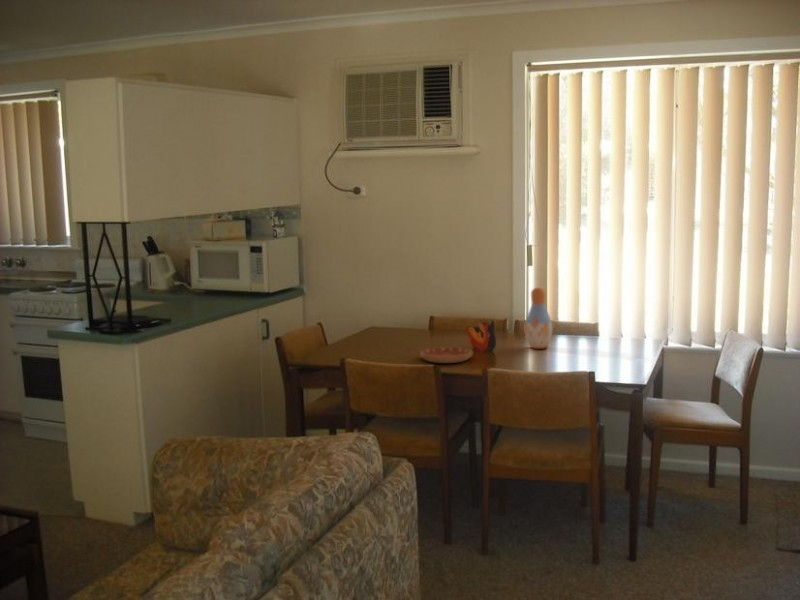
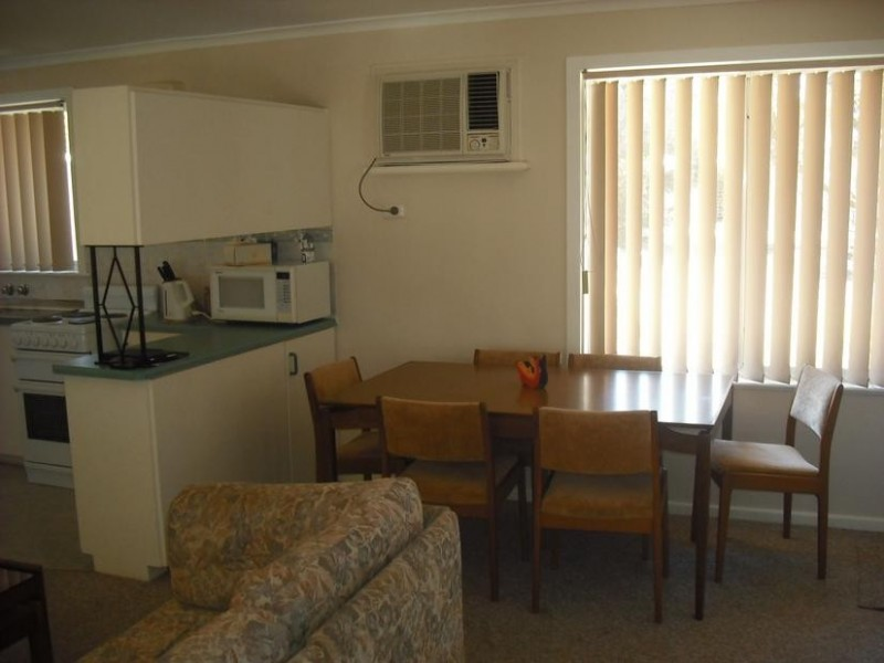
- saucer (446, 355)
- vase (538, 318)
